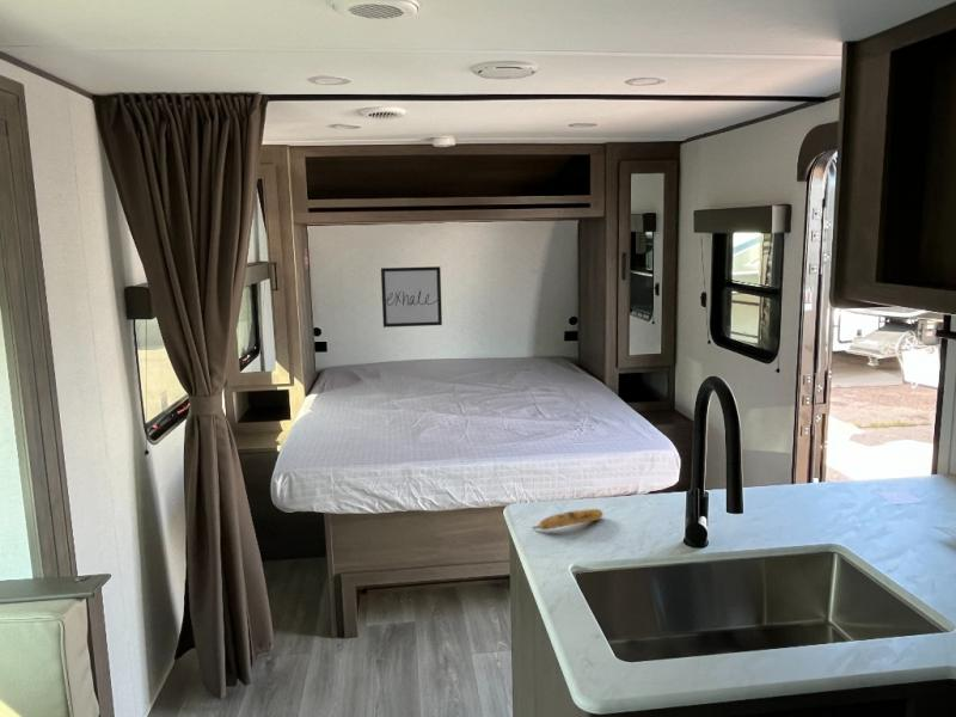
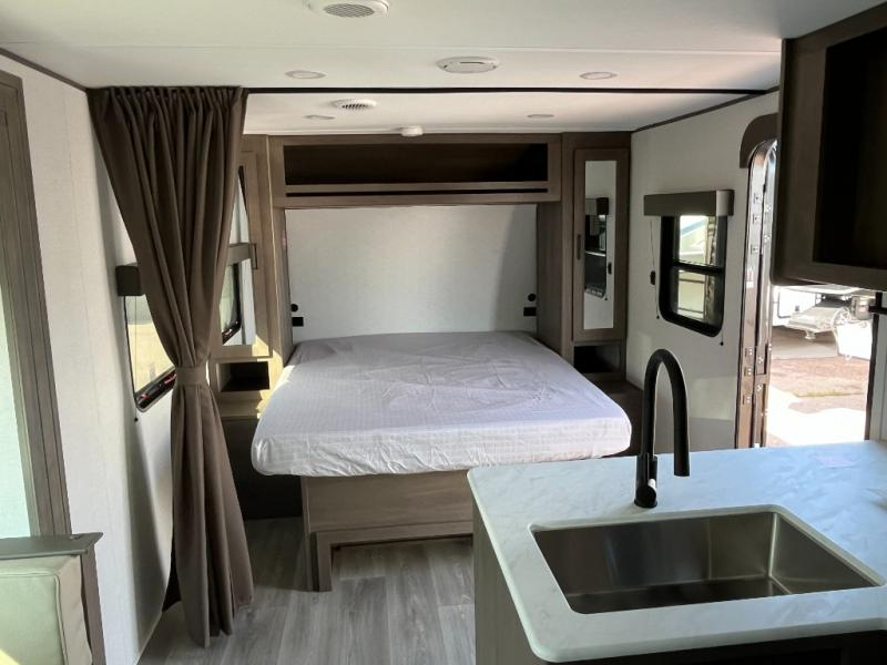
- wall art (411, 296)
- banana (571, 517)
